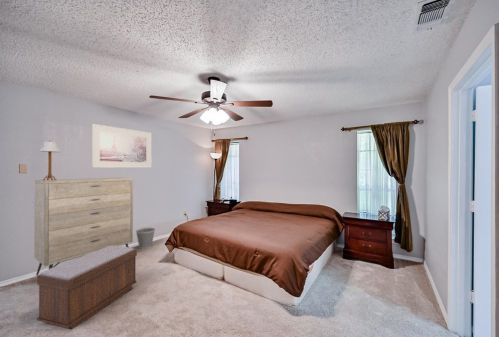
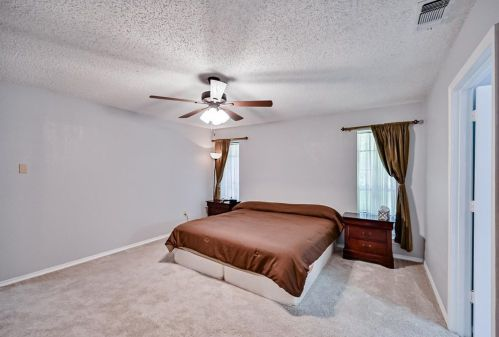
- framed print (124, 148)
- dresser (88, 222)
- wastebasket (145, 238)
- bench (93, 280)
- table lamp (49, 160)
